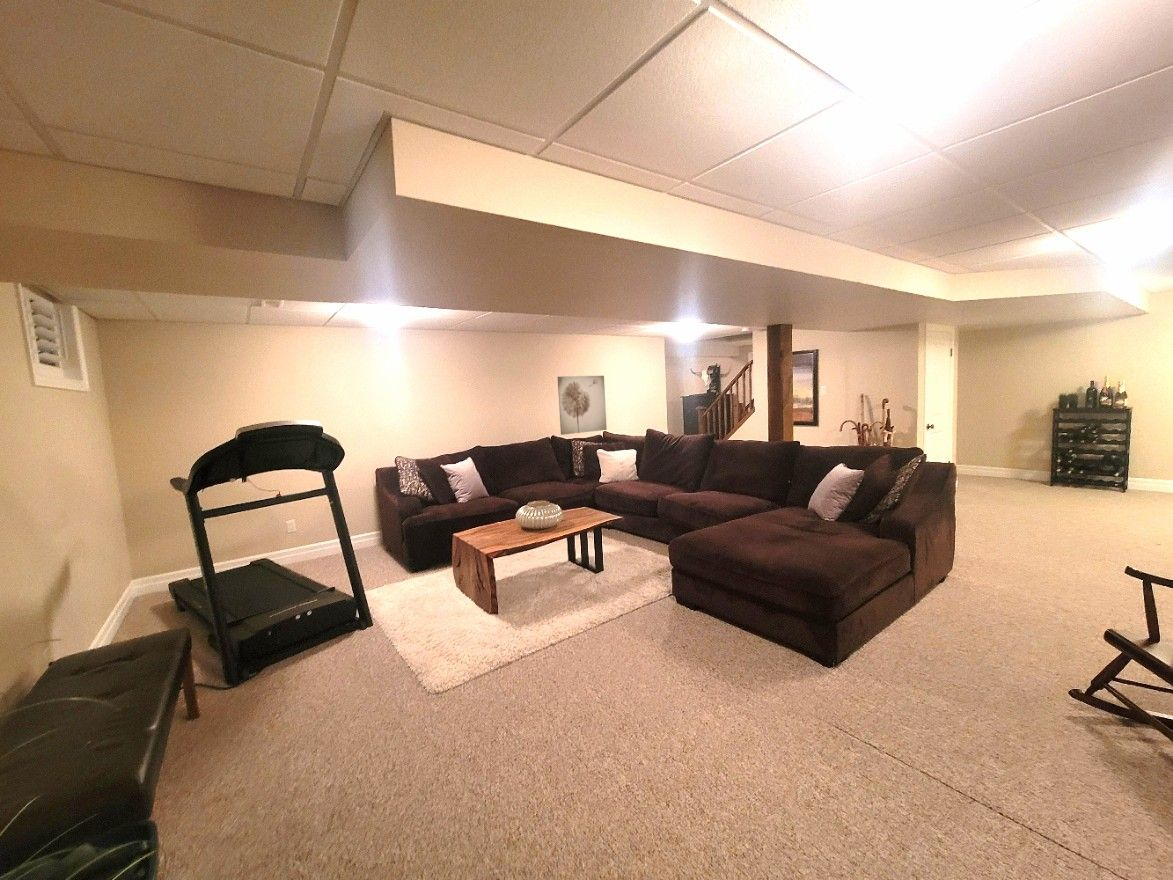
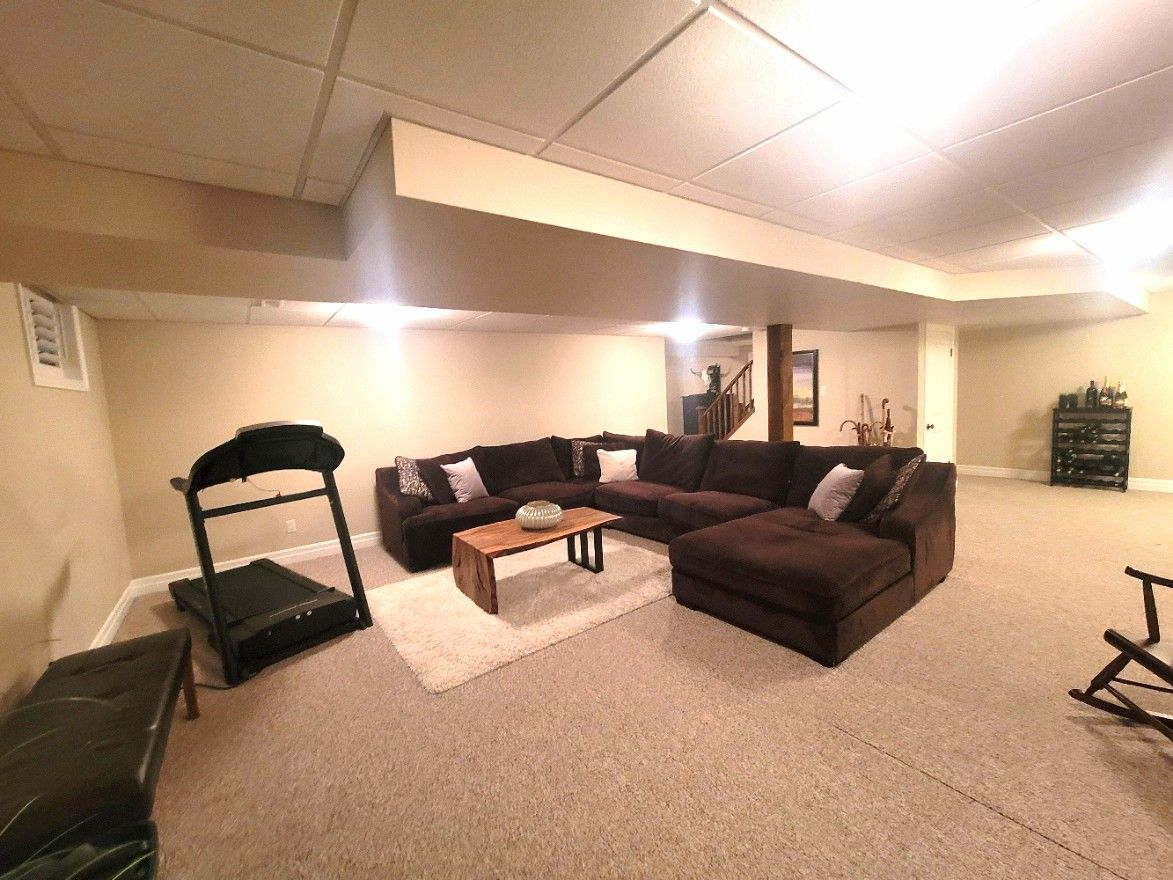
- wall art (583, 404)
